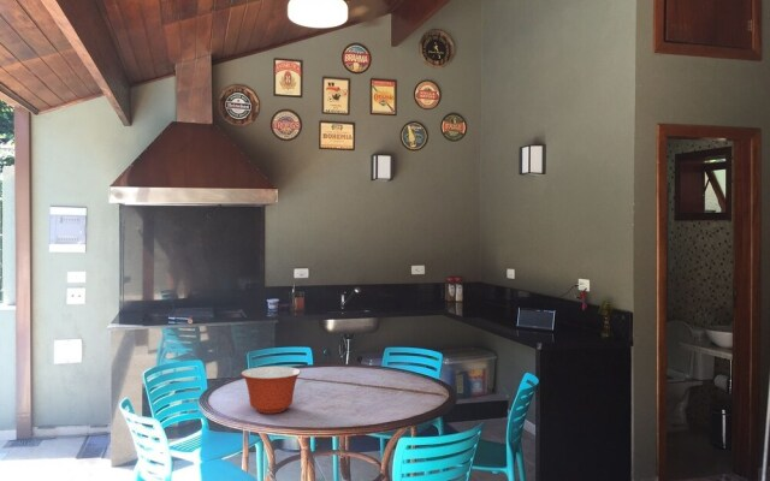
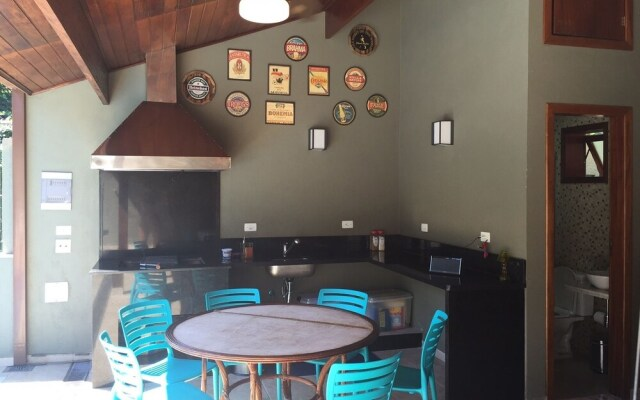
- mixing bowl (271, 390)
